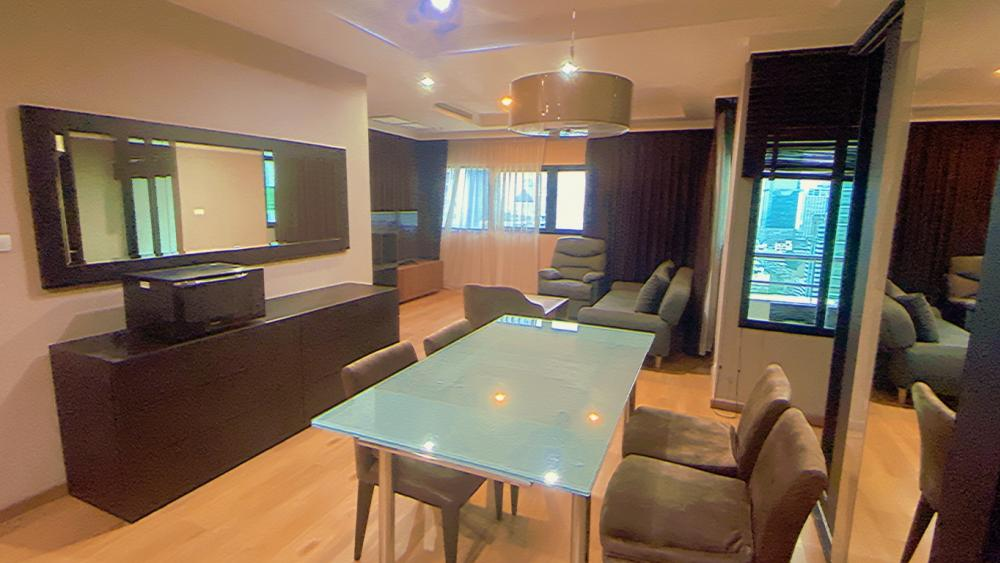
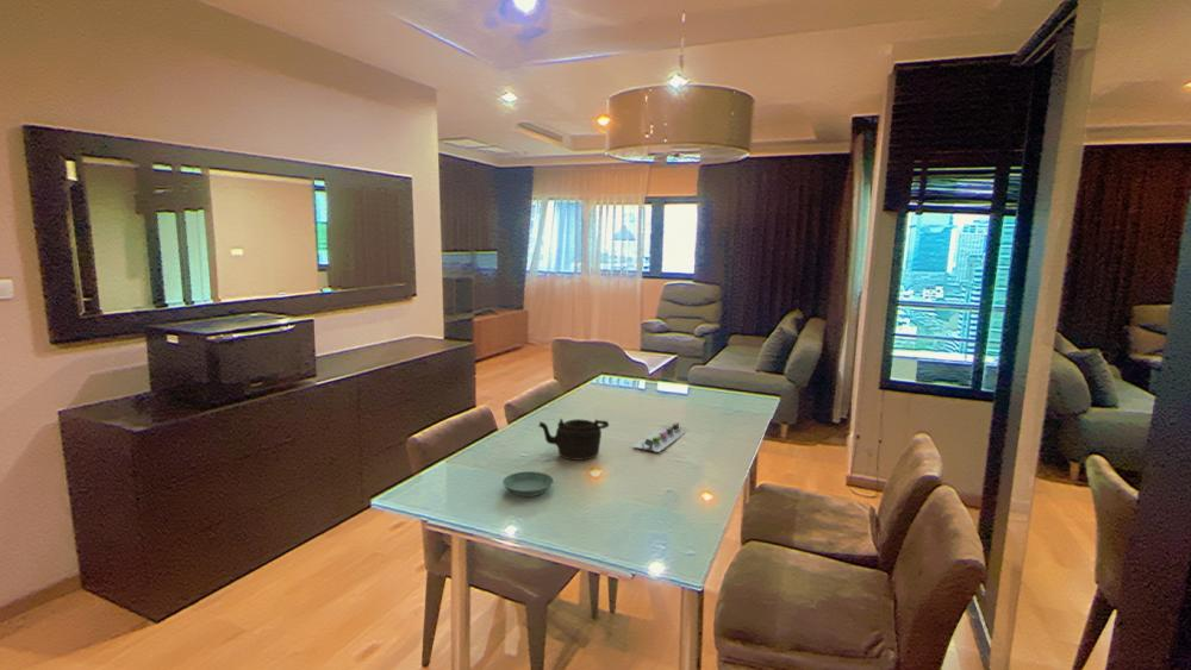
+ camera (662, 433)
+ saucer (528, 484)
+ teapot (574, 437)
